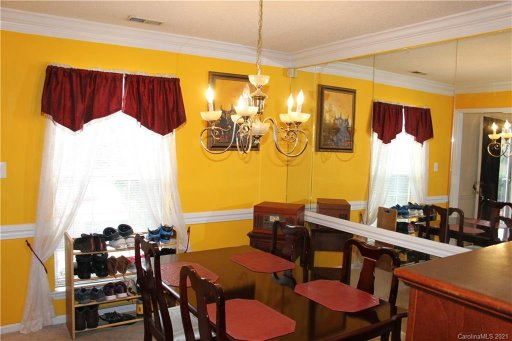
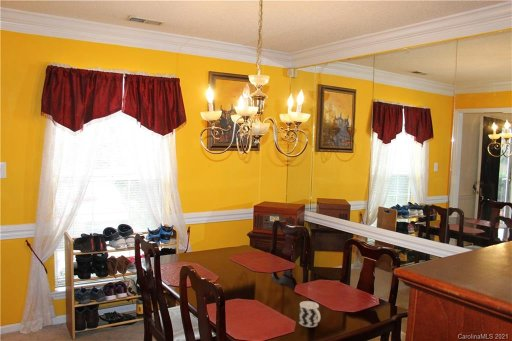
+ cup (310, 315)
